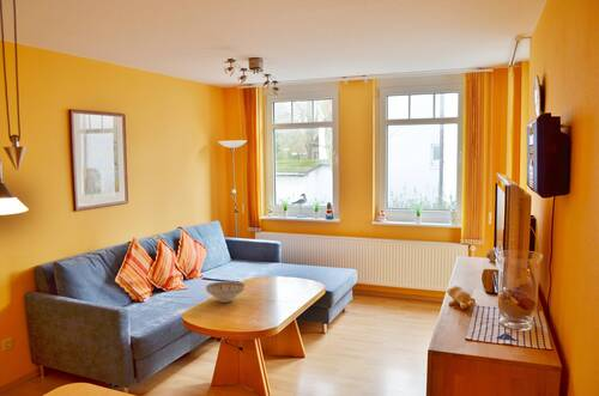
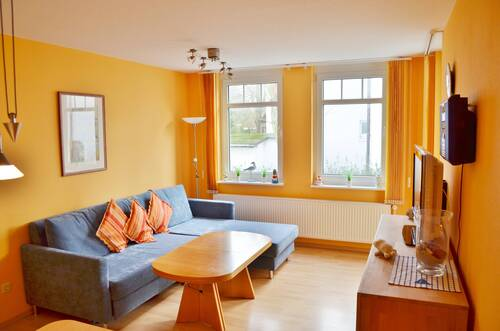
- decorative bowl (225, 292)
